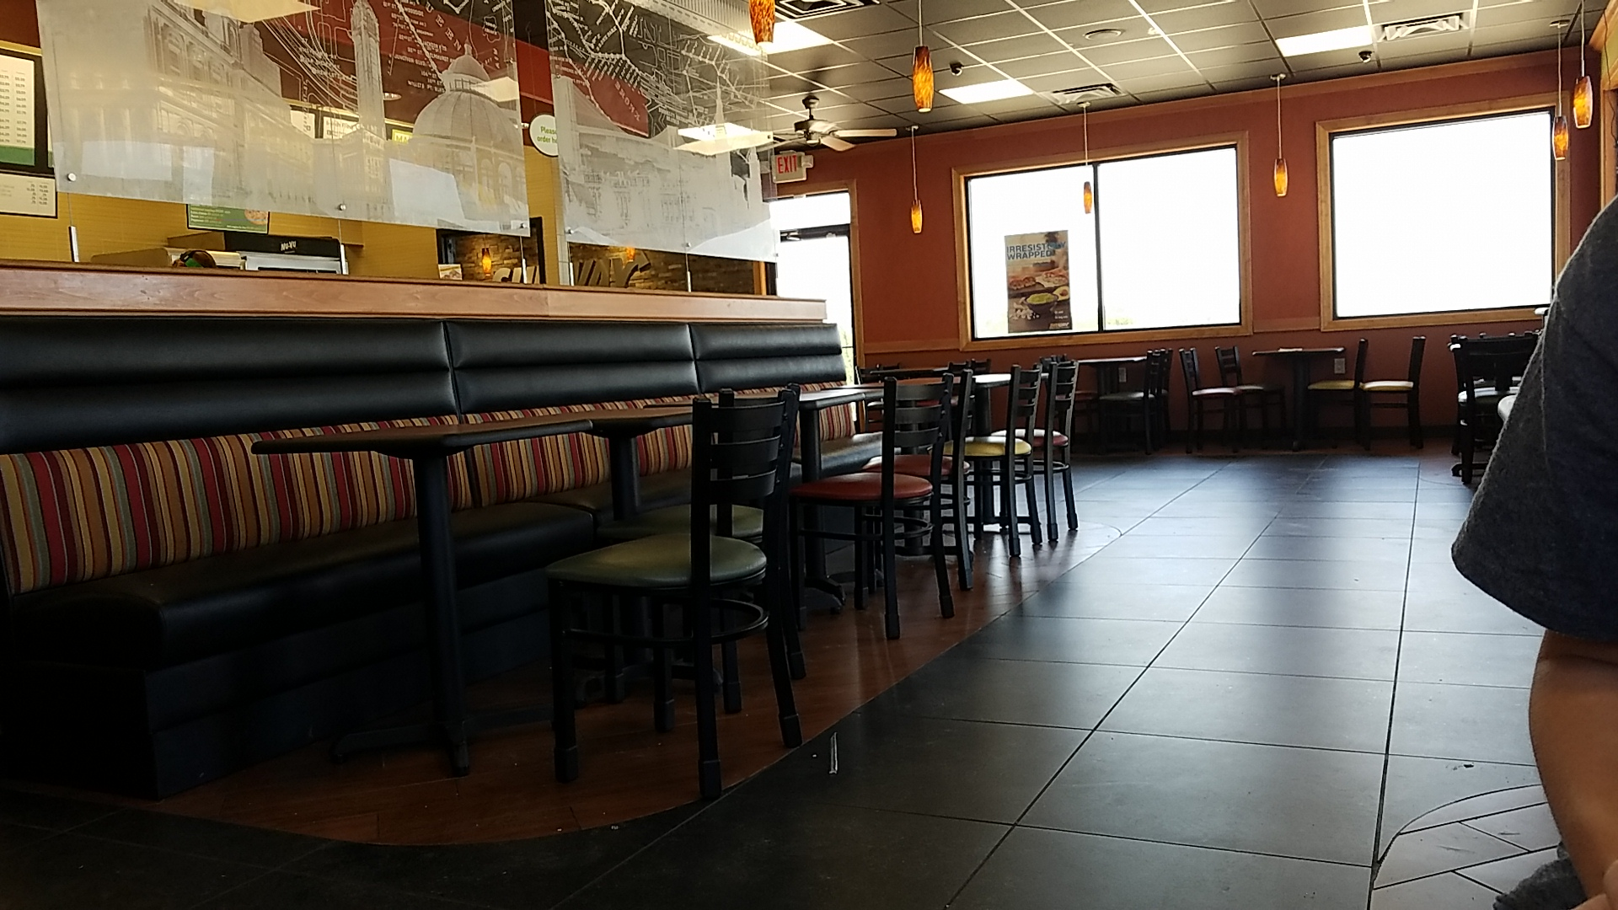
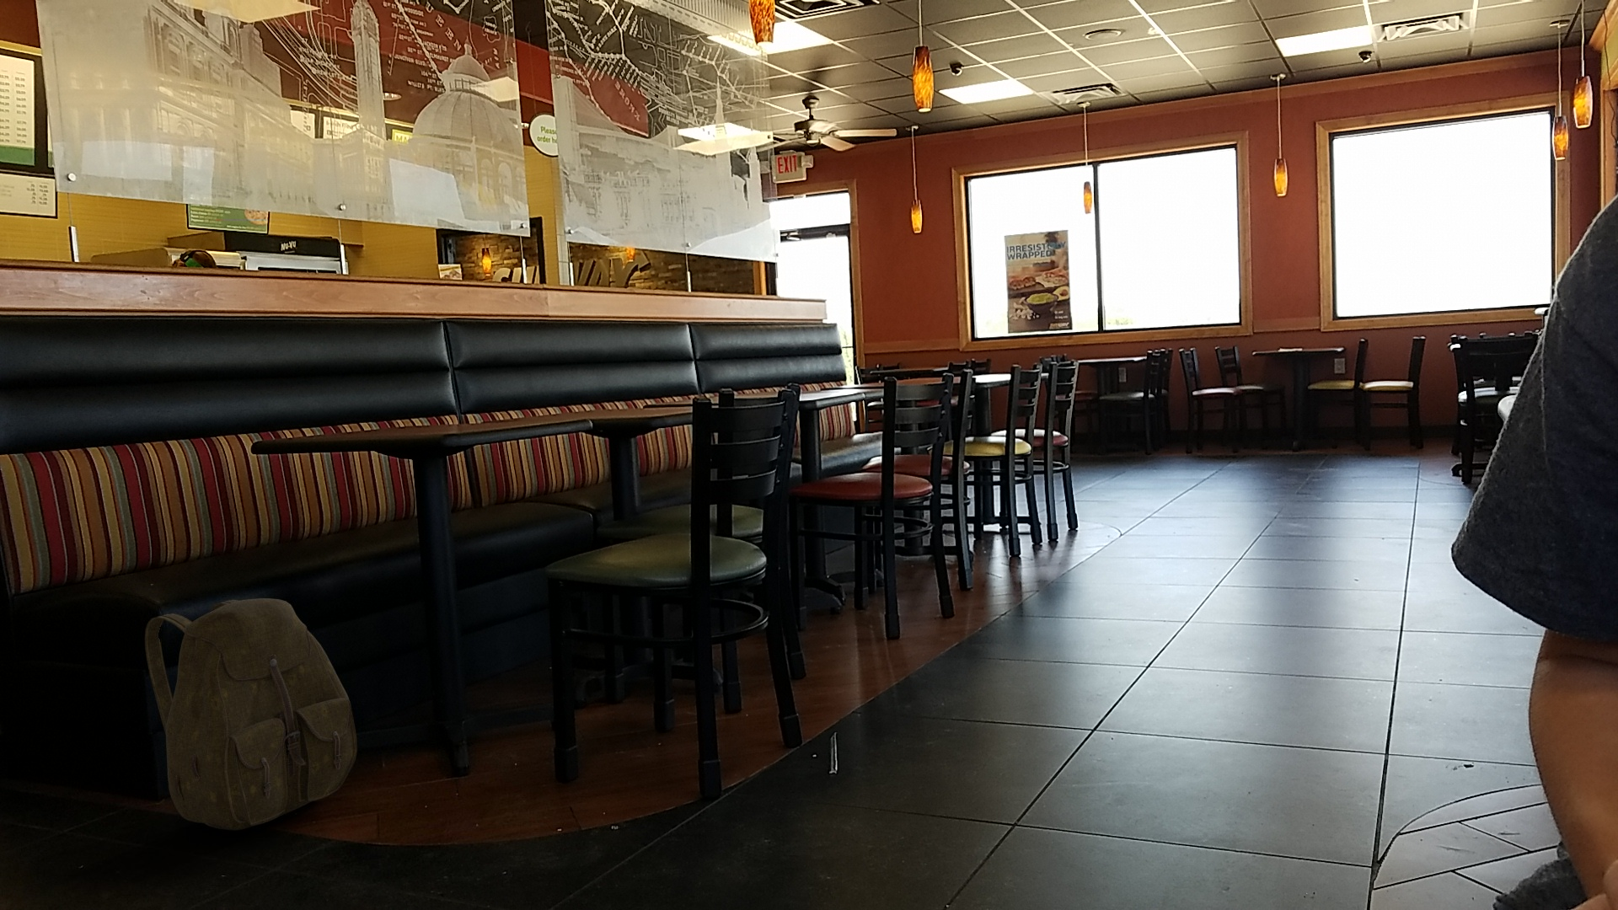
+ backpack (242, 706)
